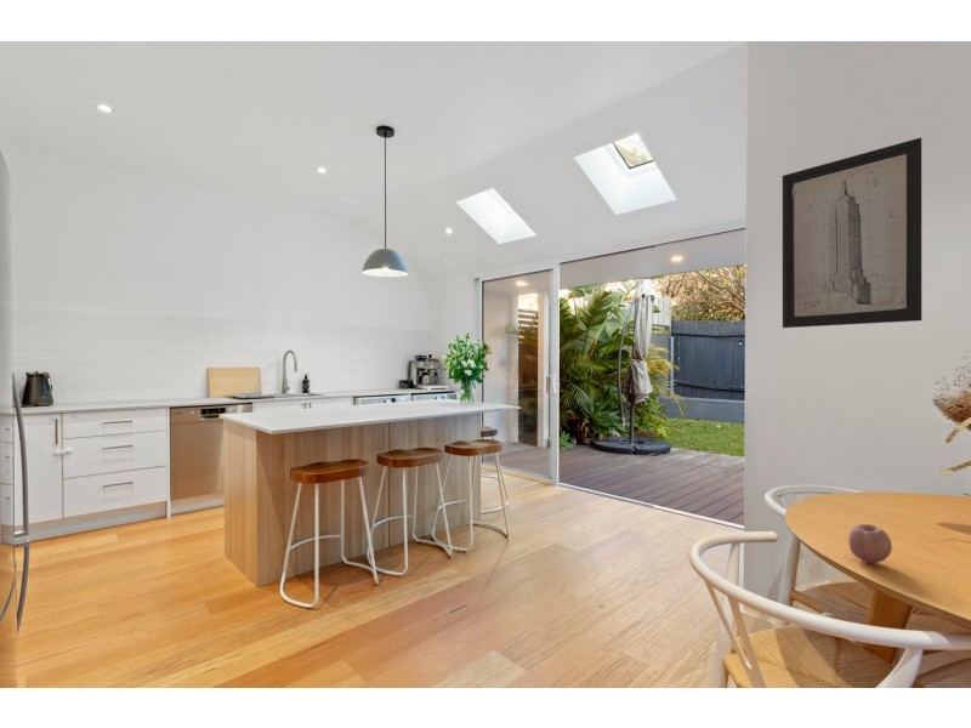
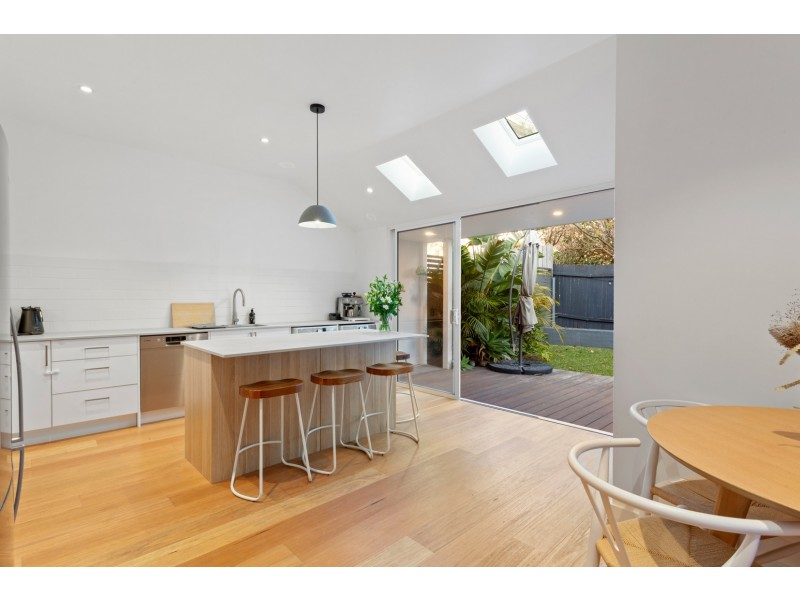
- fruit (869, 544)
- wall art (845, 241)
